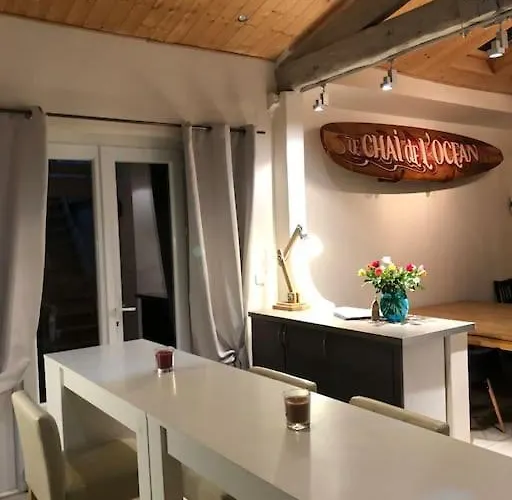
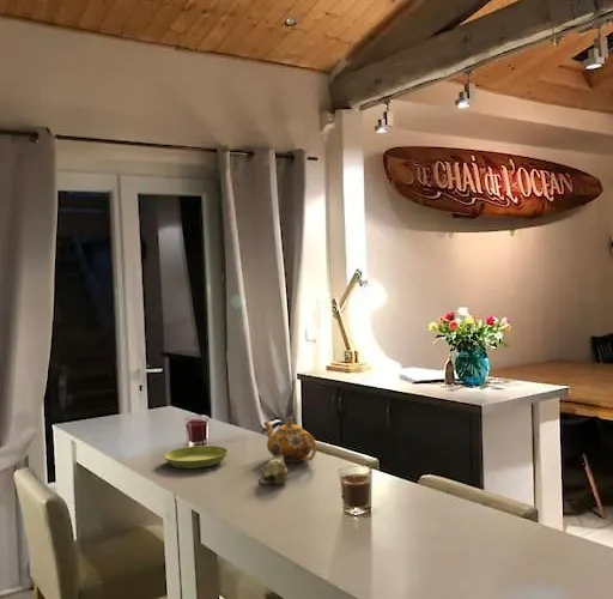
+ teapot (289, 438)
+ saucer (196, 456)
+ fruit (274, 470)
